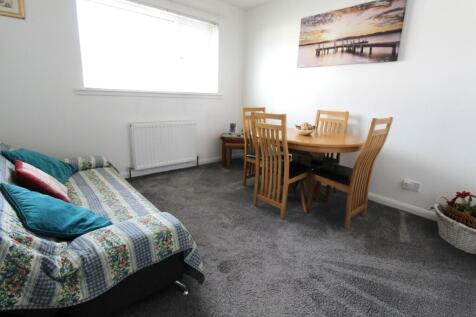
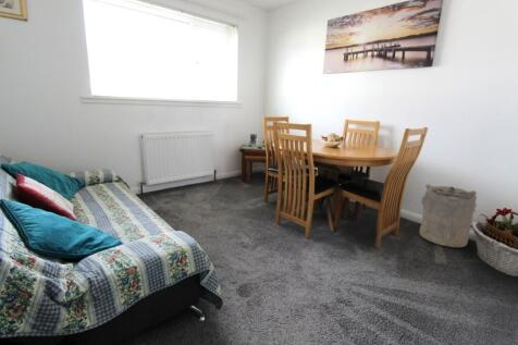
+ laundry hamper (444, 211)
